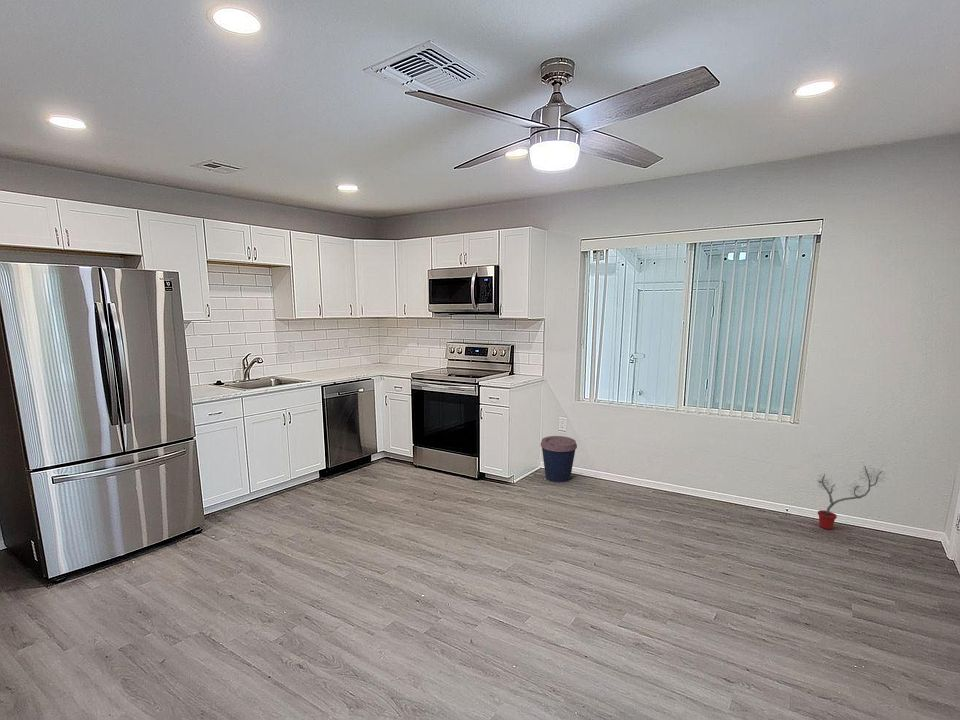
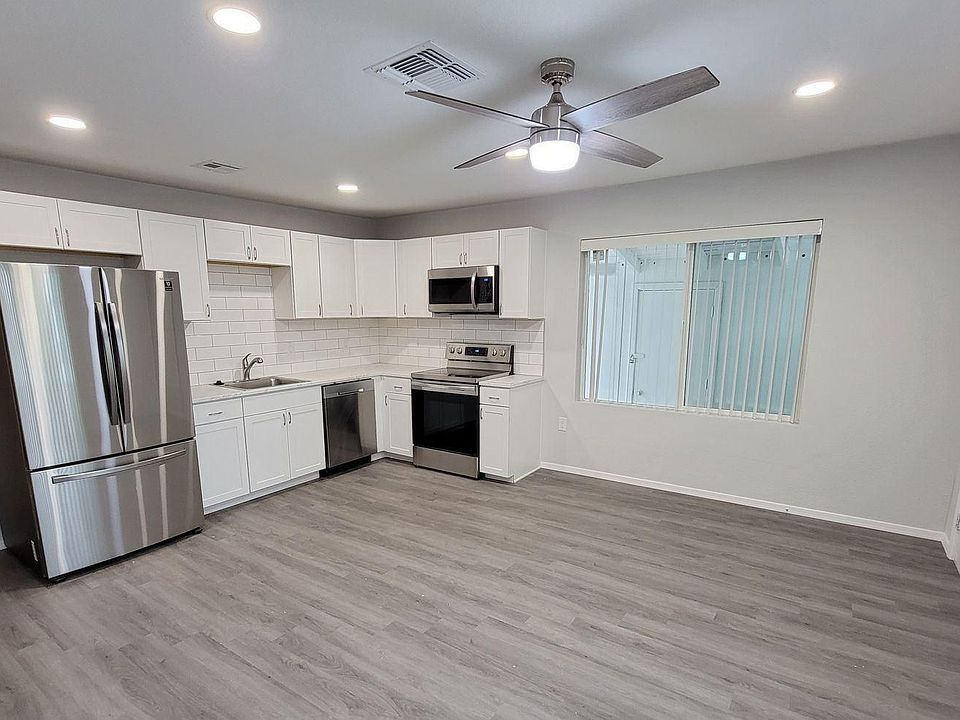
- coffee cup (558, 459)
- potted tree (849, 497)
